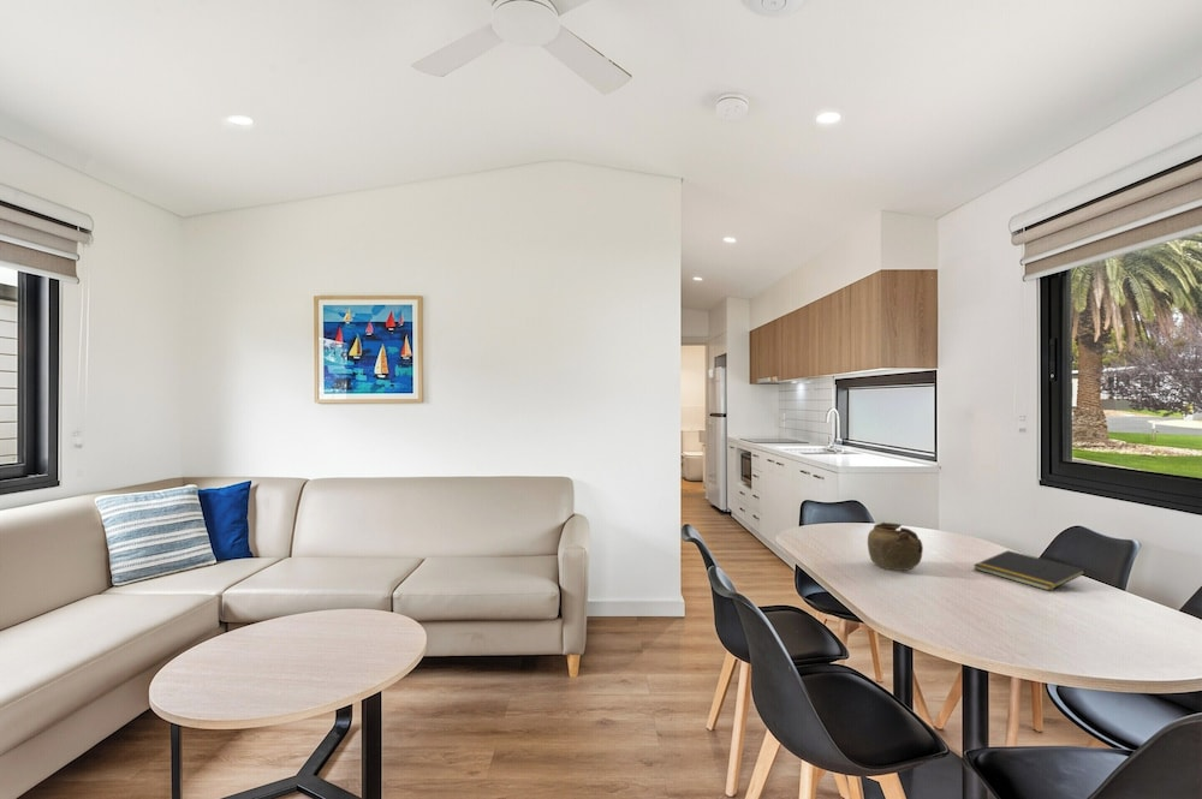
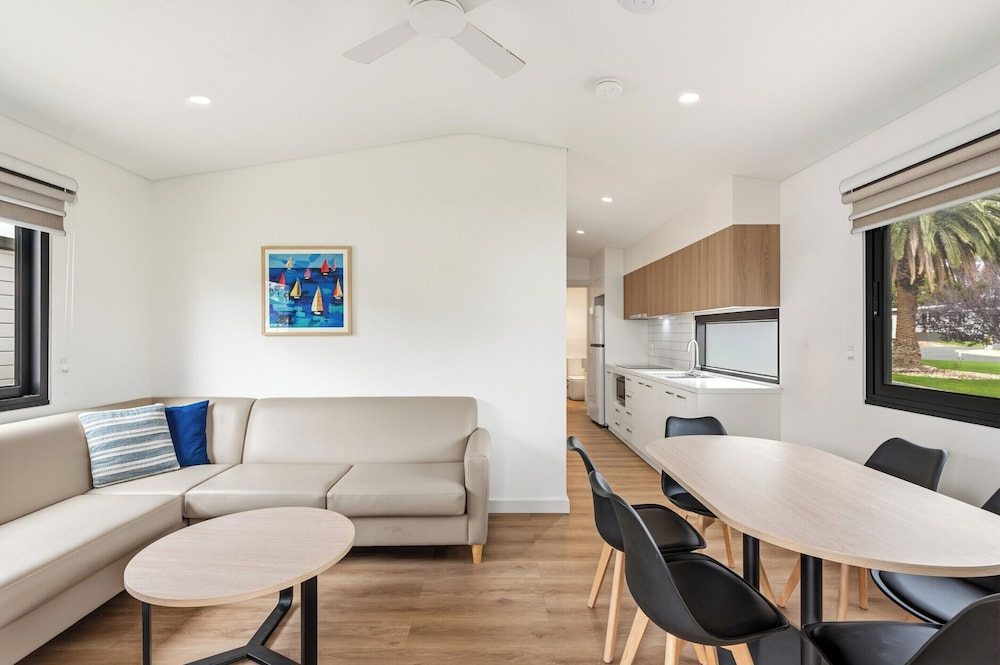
- teapot (892, 544)
- notepad (1027, 568)
